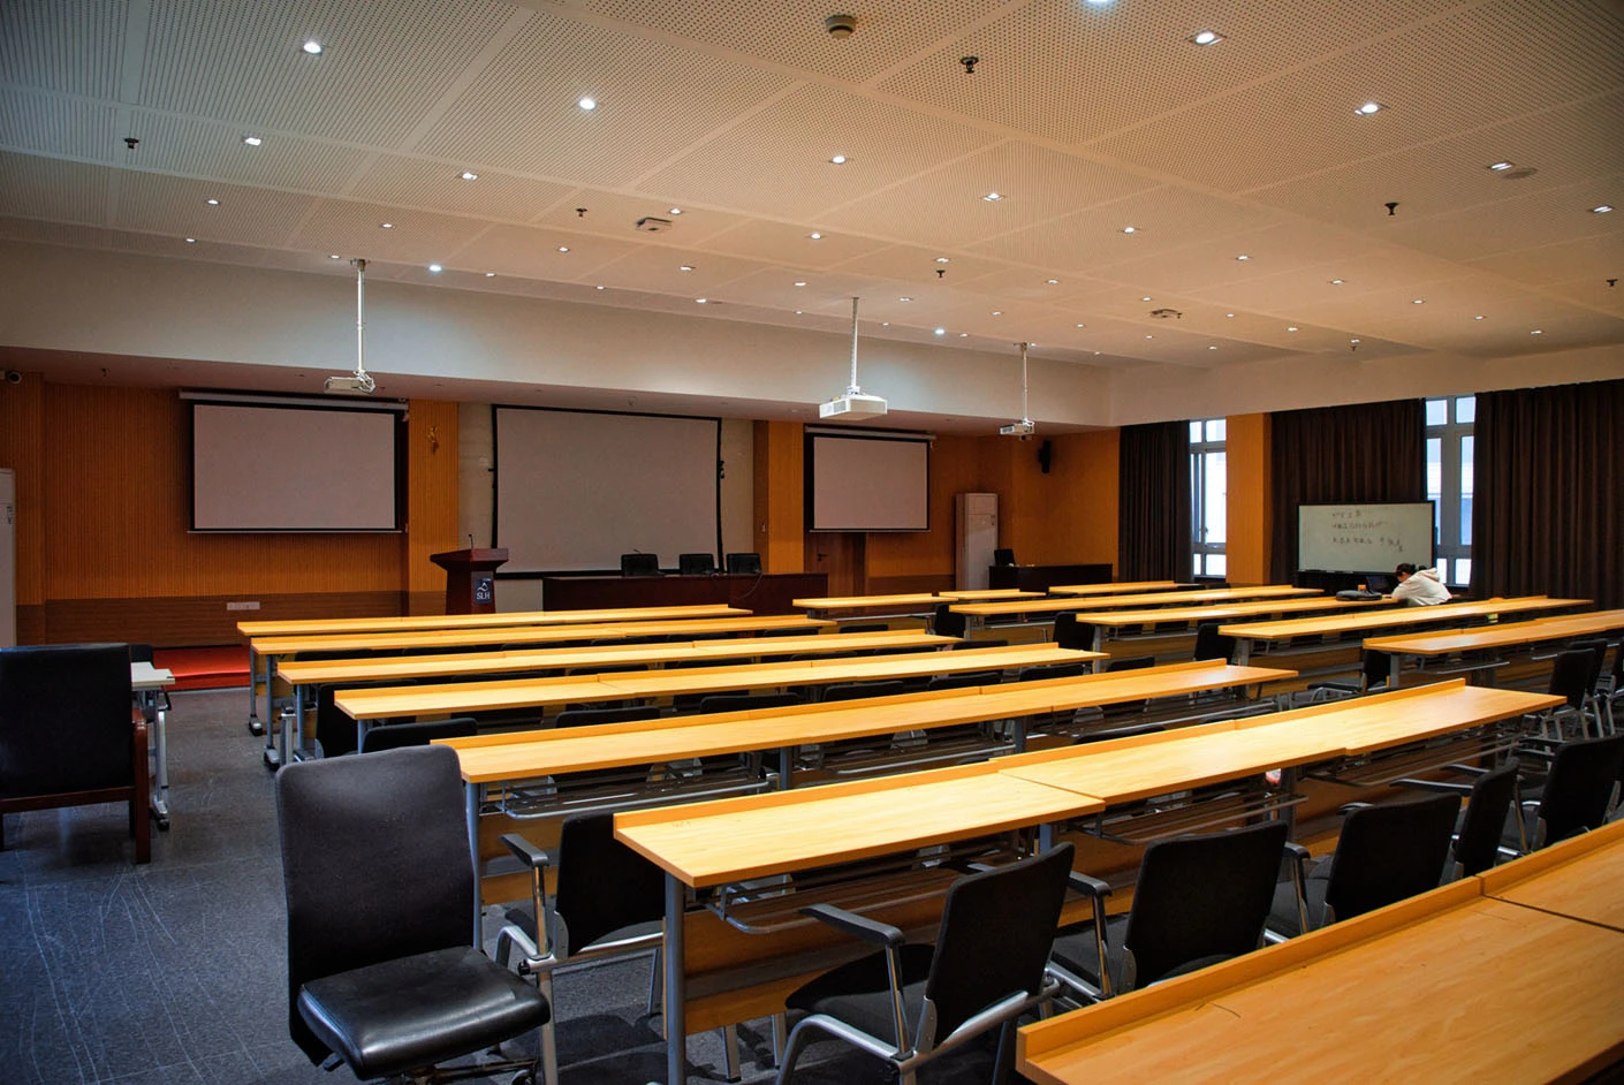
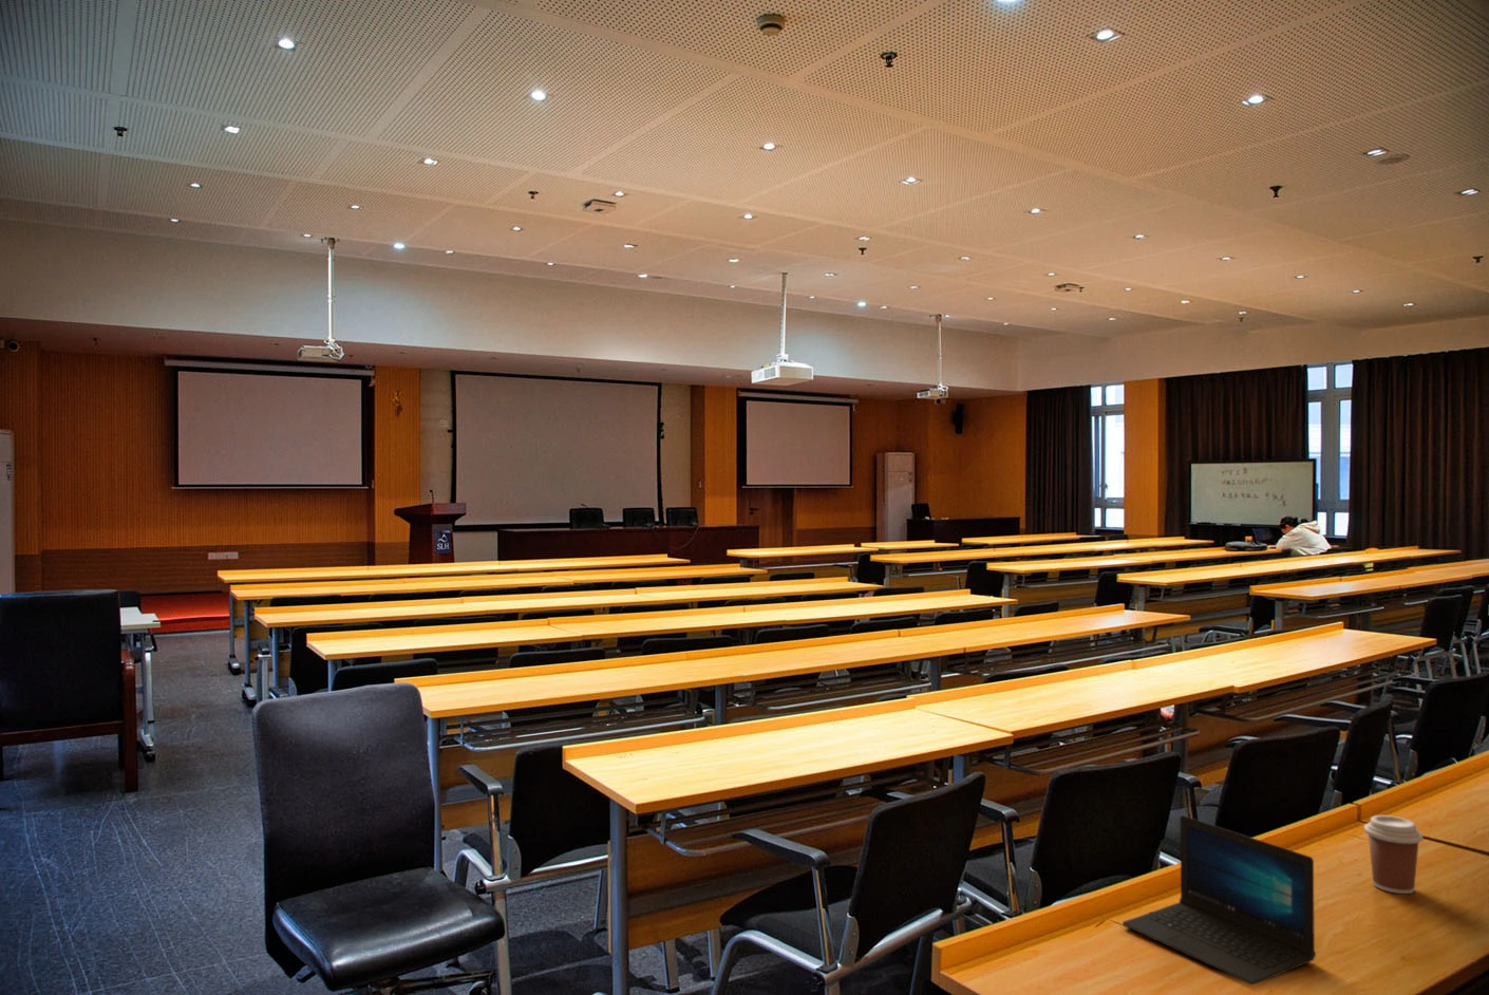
+ coffee cup (1392, 854)
+ laptop (1215, 893)
